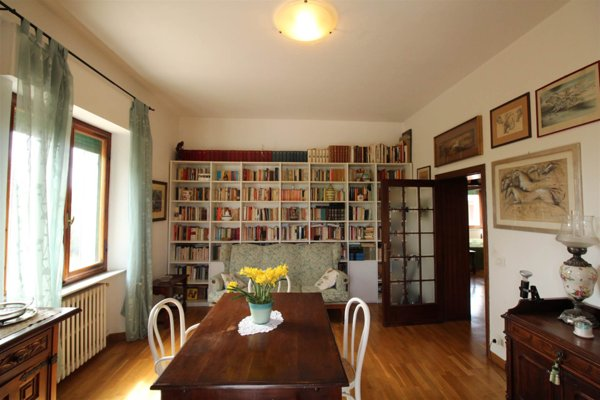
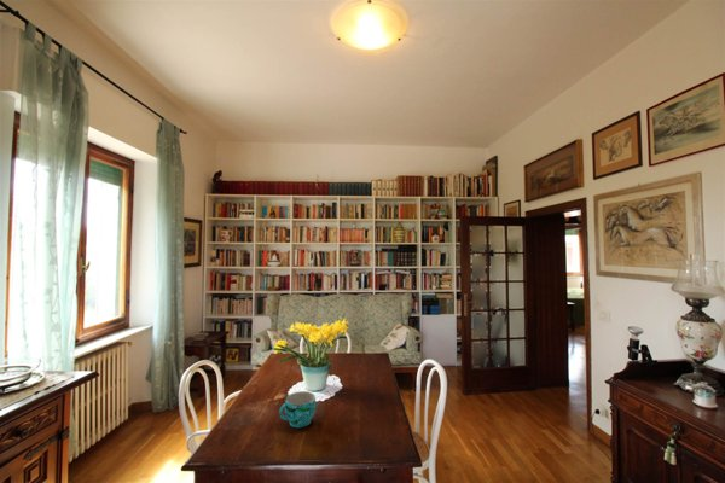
+ cup (298, 411)
